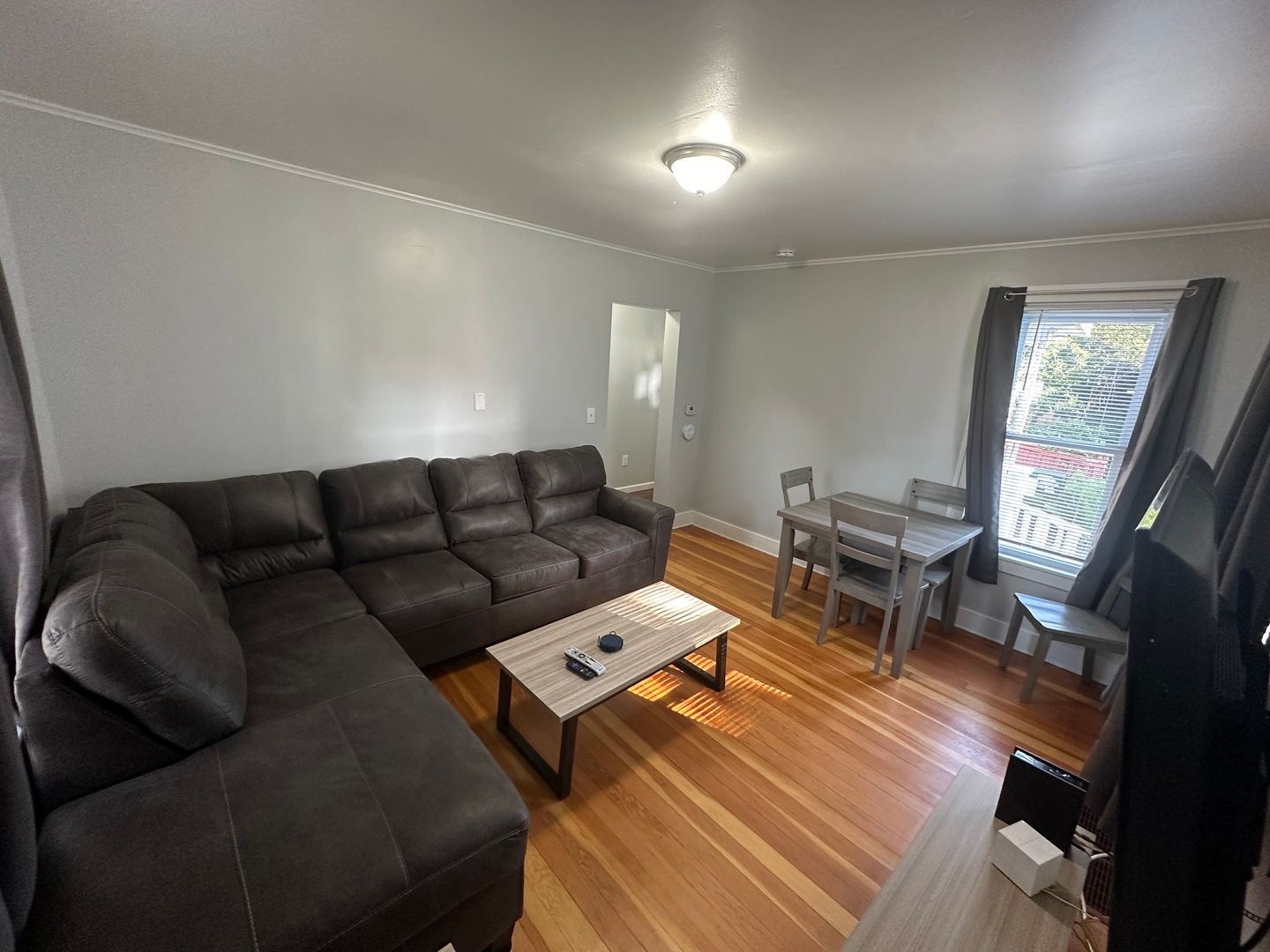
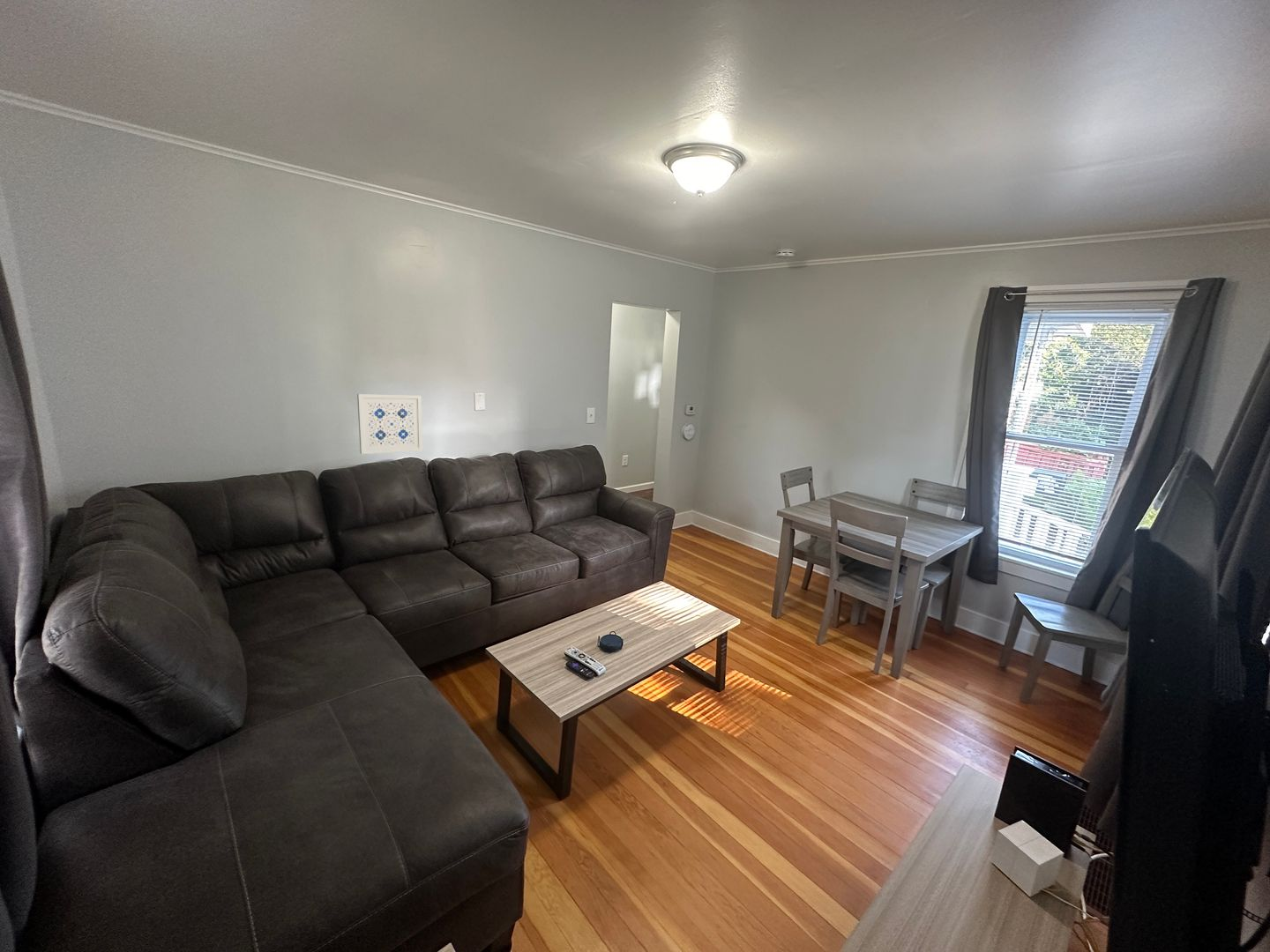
+ wall art (391, 423)
